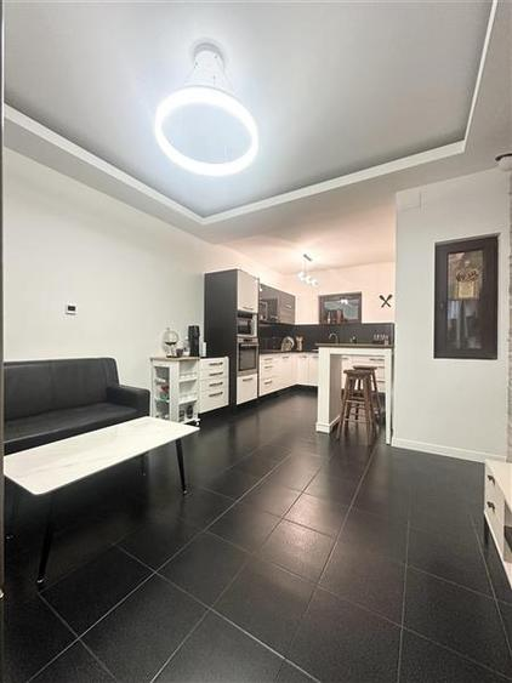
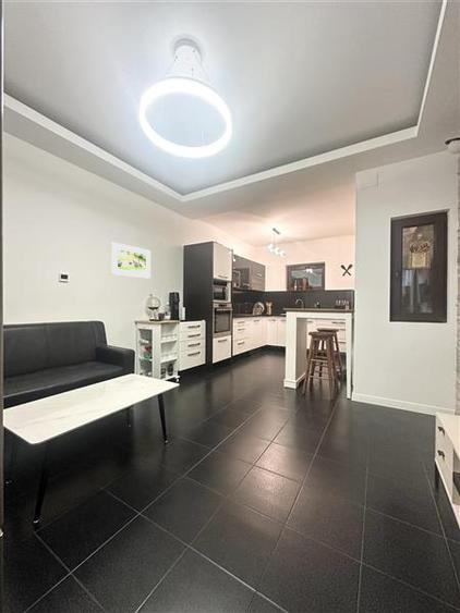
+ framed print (132, 261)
